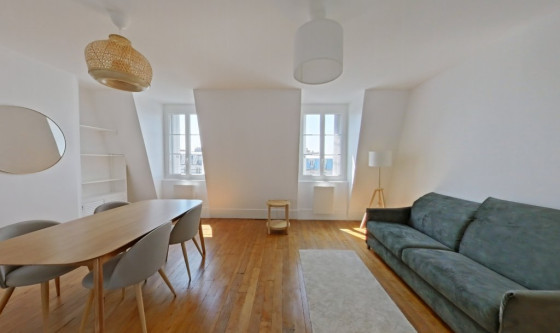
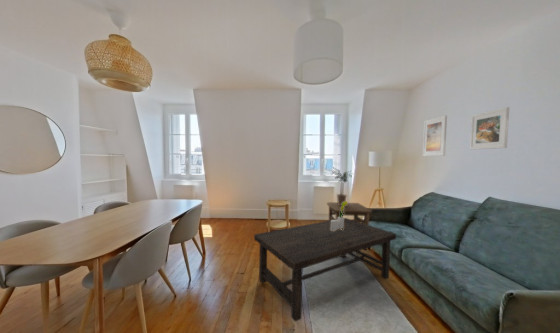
+ potted plant (341, 186)
+ side table (351, 219)
+ bouquet (339, 218)
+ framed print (433, 137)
+ coffee table (326, 256)
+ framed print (487, 130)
